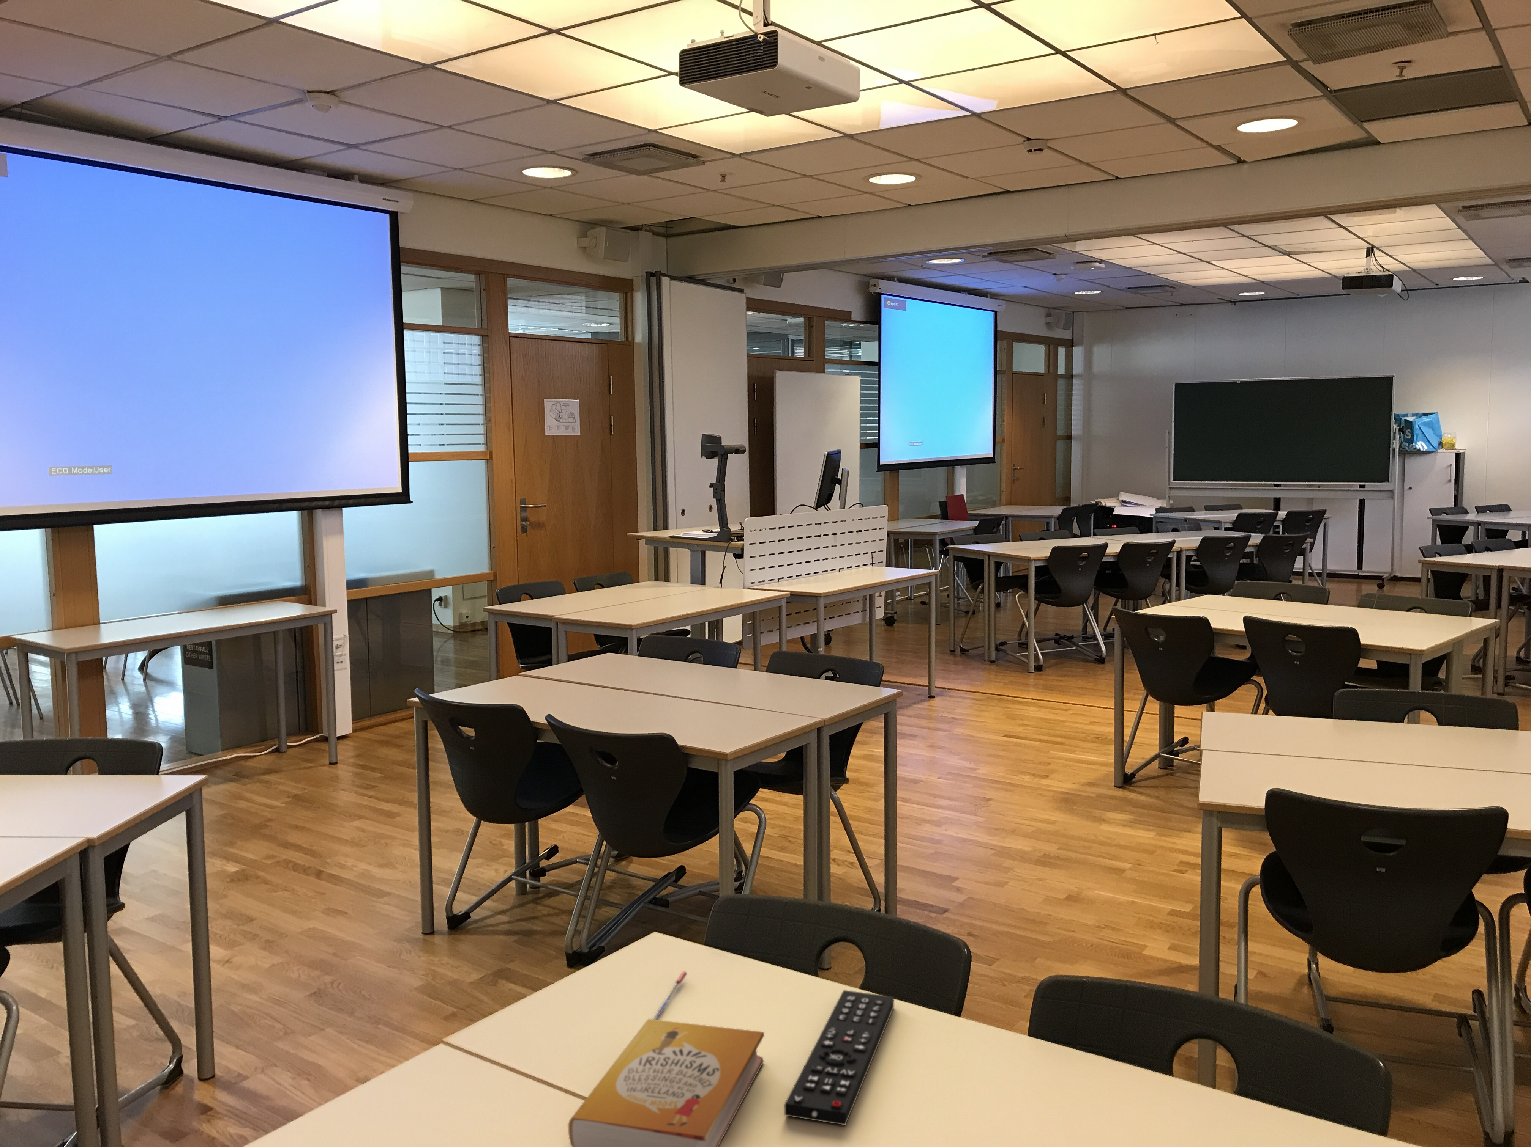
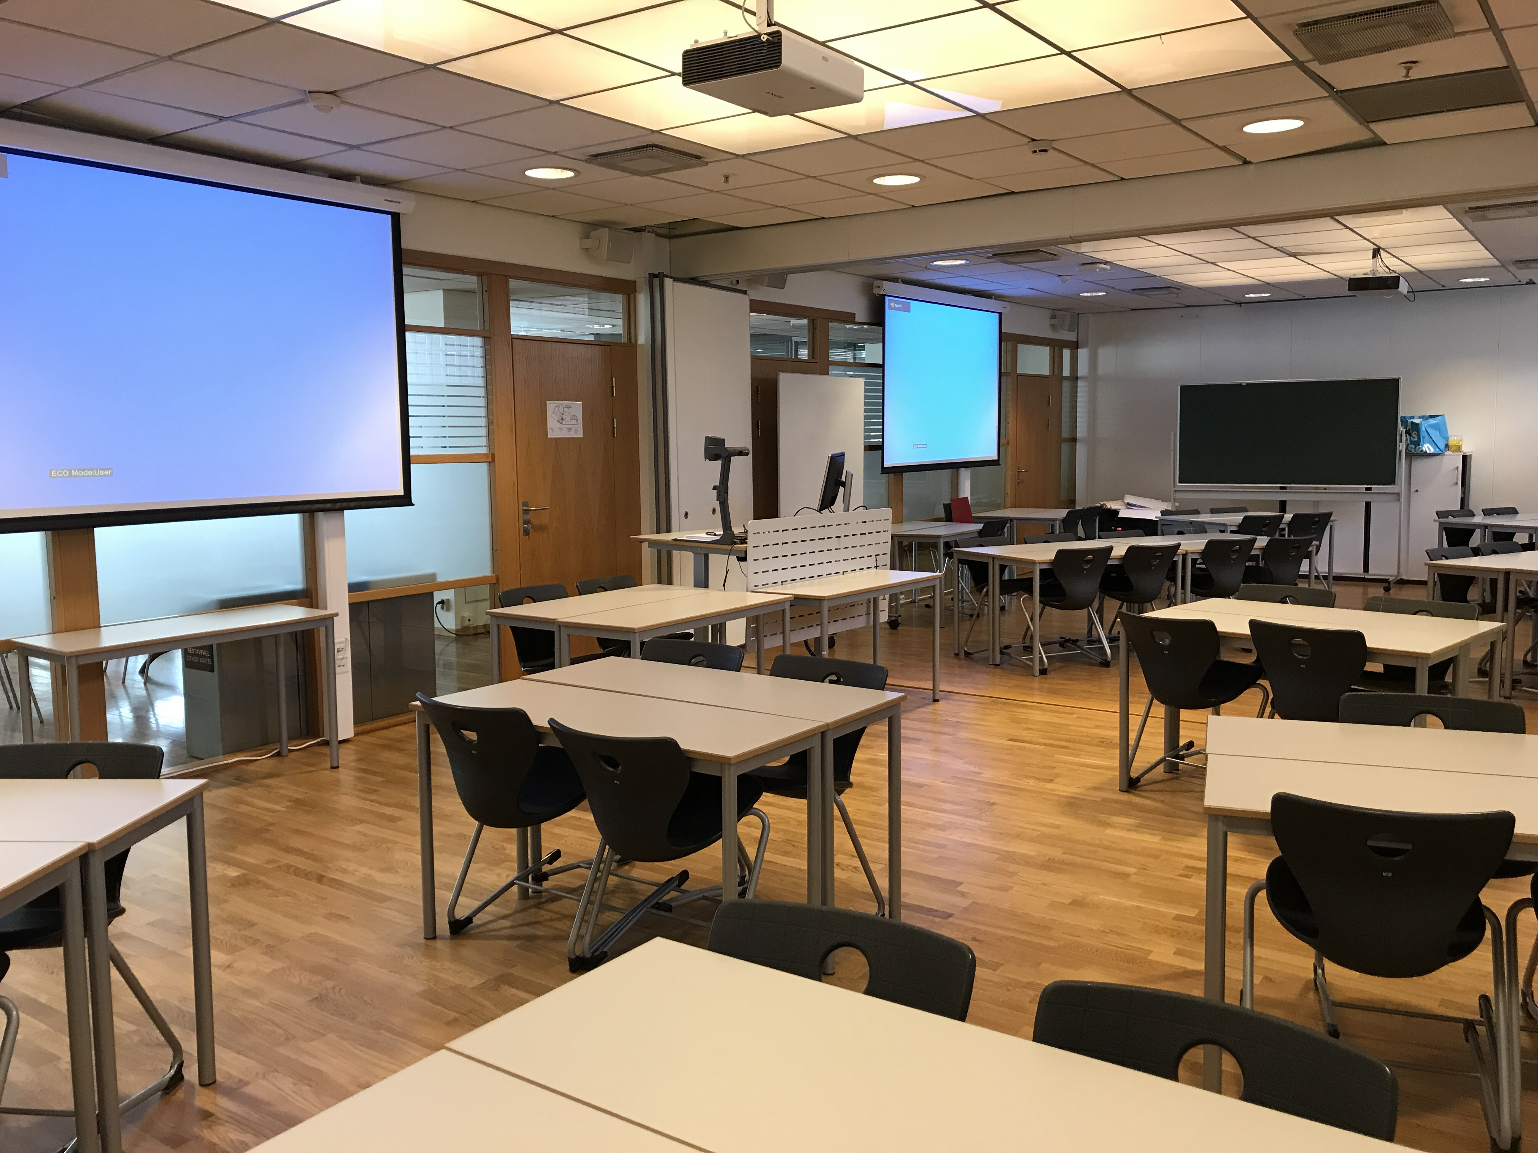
- book (673, 1087)
- remote control (844, 1049)
- pen (670, 994)
